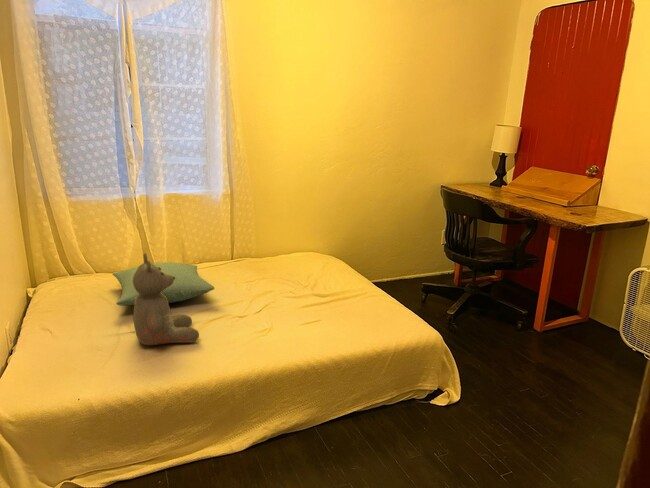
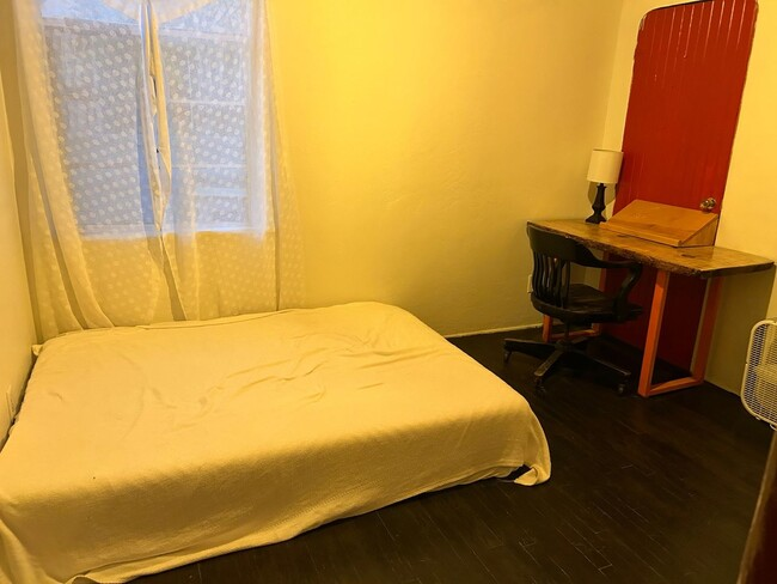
- pillow (165, 289)
- teddy bear (164, 298)
